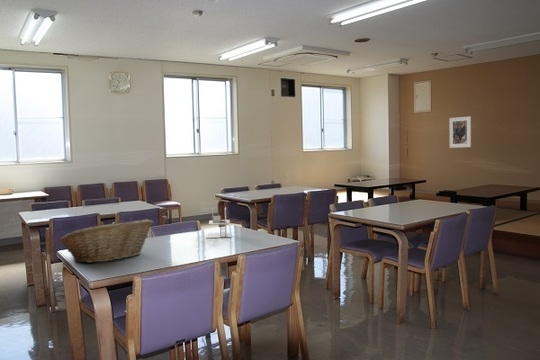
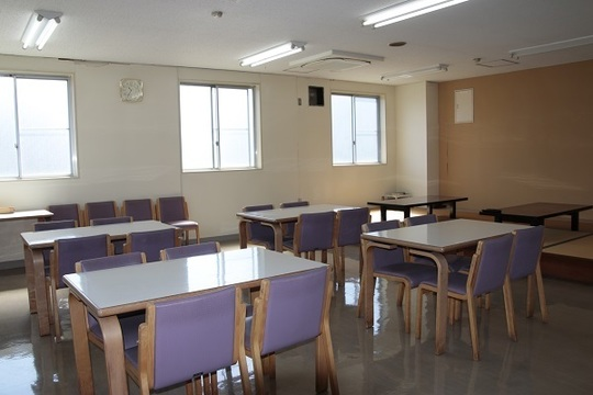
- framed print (459, 132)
- napkin holder (219, 221)
- fruit basket (108, 238)
